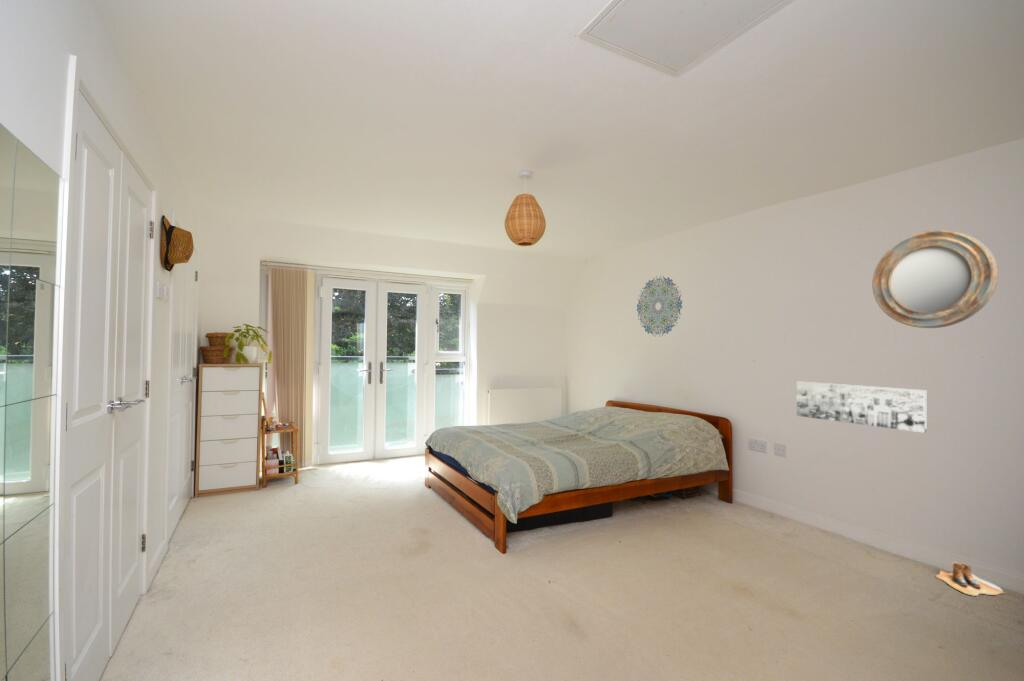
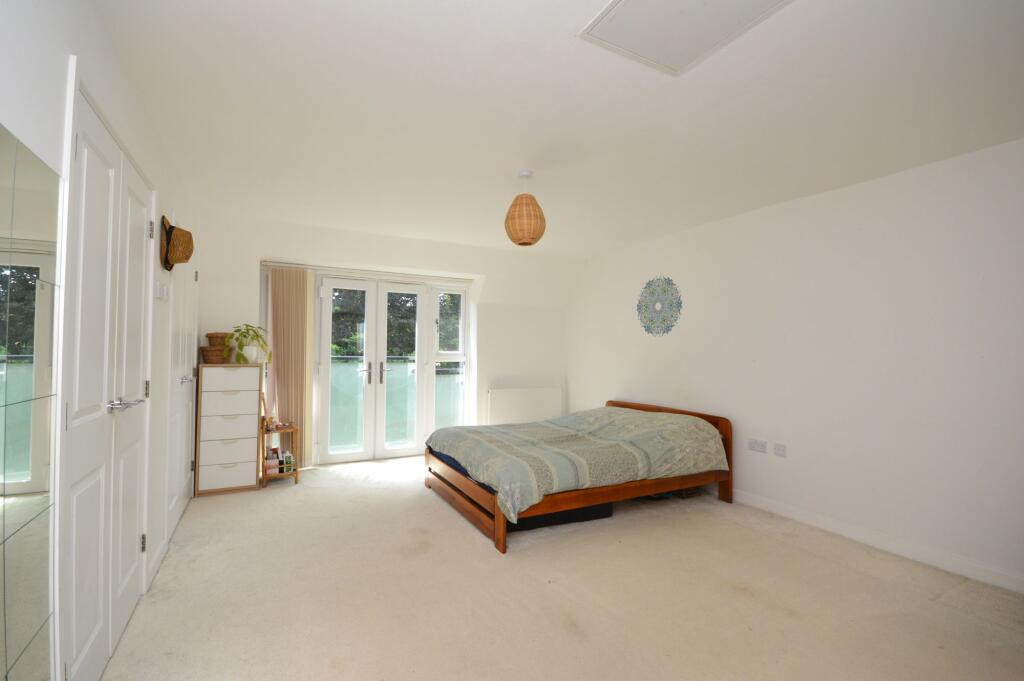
- wall art (855, 404)
- home mirror (929, 279)
- boots (967, 575)
